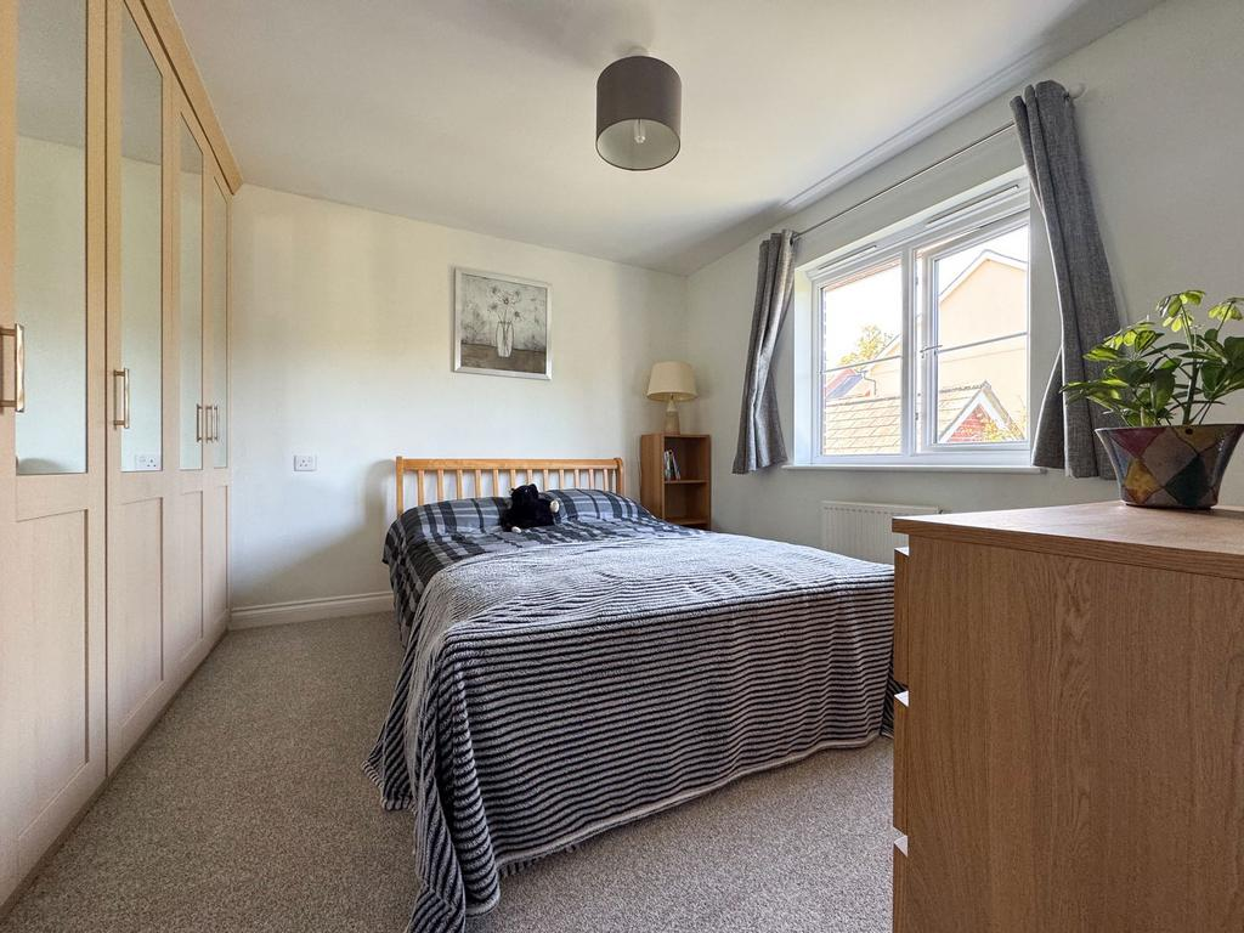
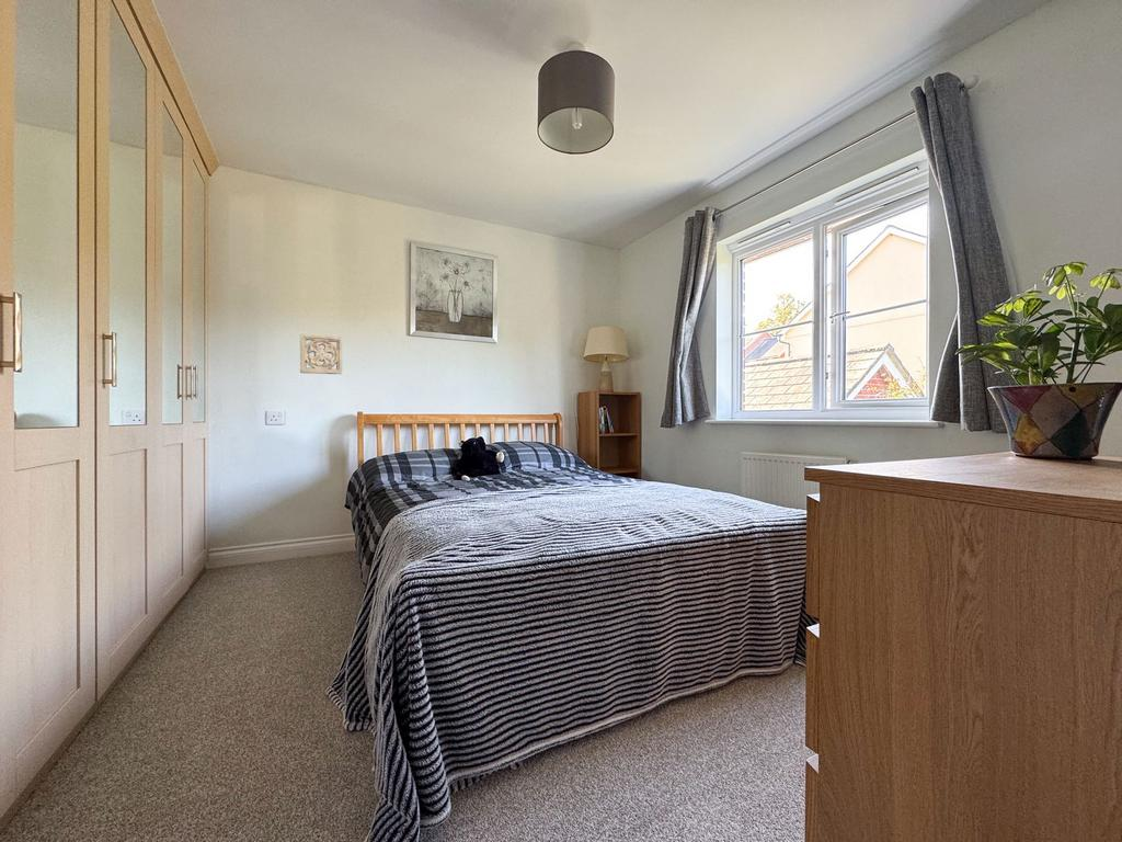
+ wall ornament (321, 355)
